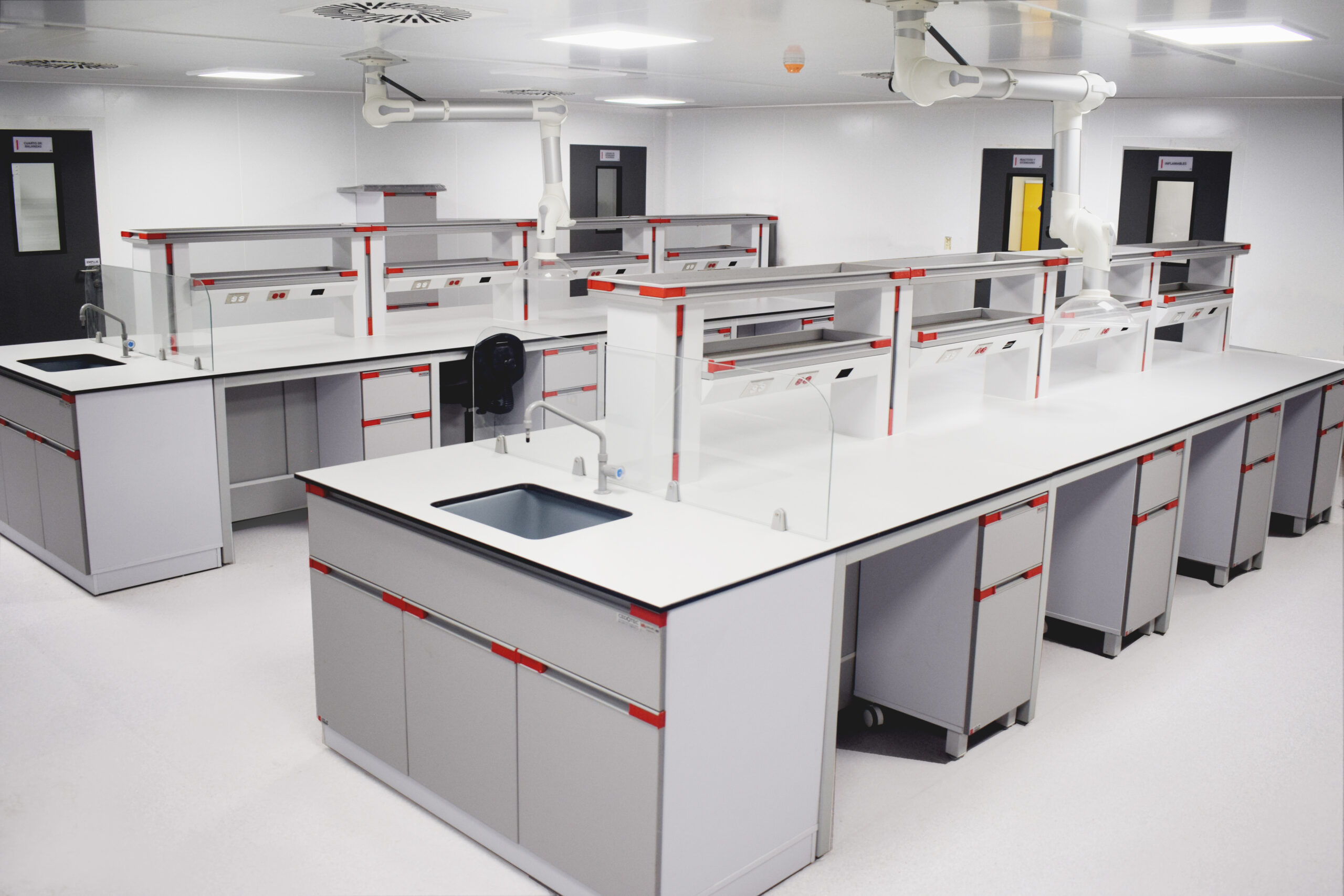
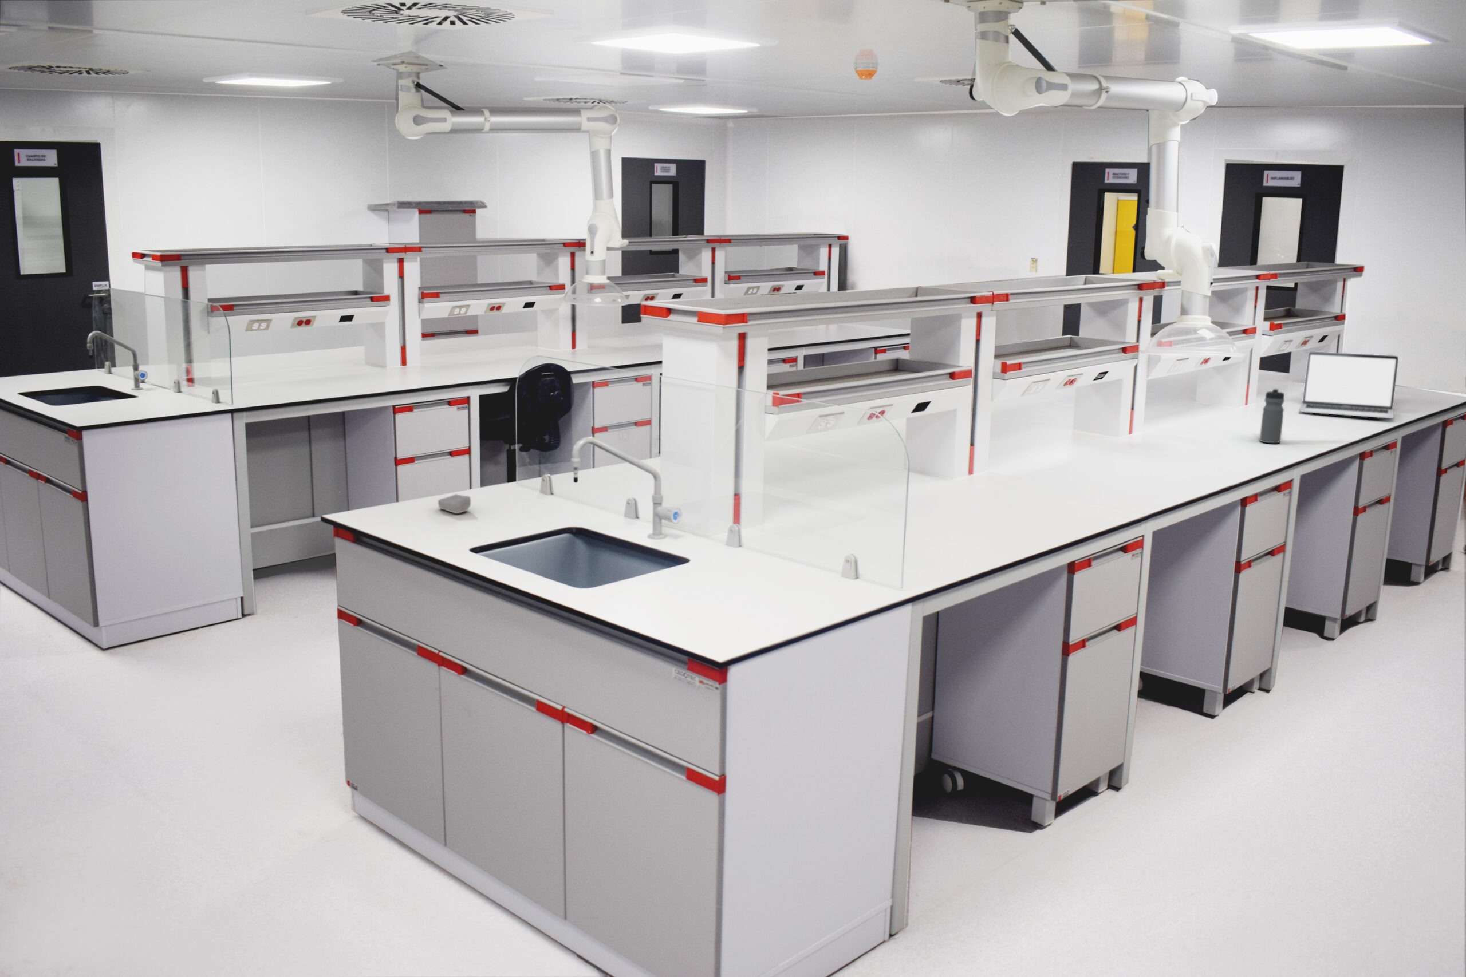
+ water bottle (1273, 415)
+ laptop (1349, 384)
+ soap bar (455, 503)
